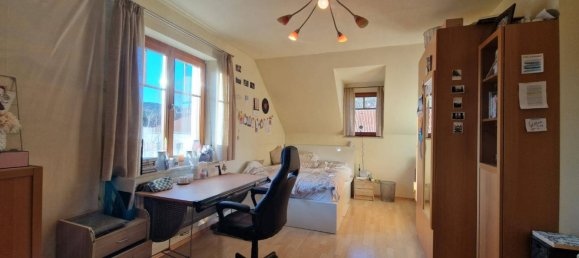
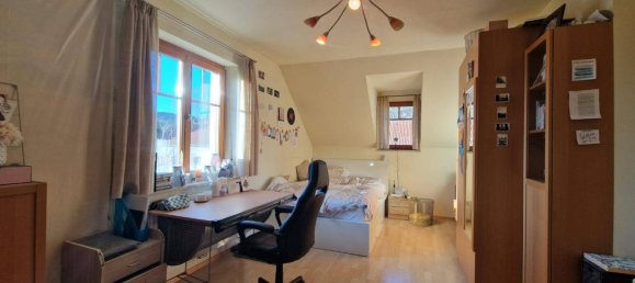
+ basket (420, 212)
